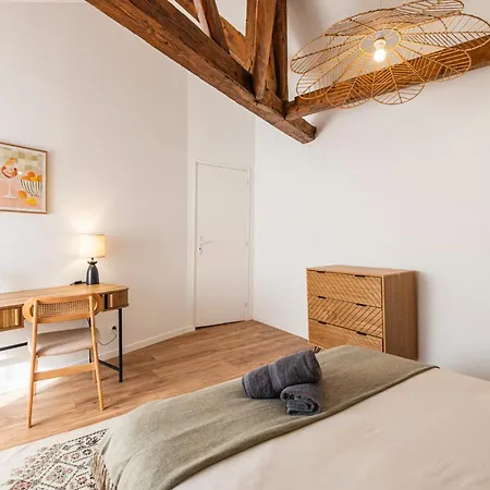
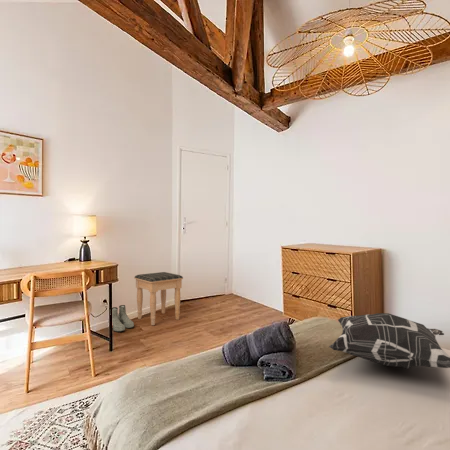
+ footstool (161, 296)
+ boots (121, 317)
+ decorative pillow (389, 337)
